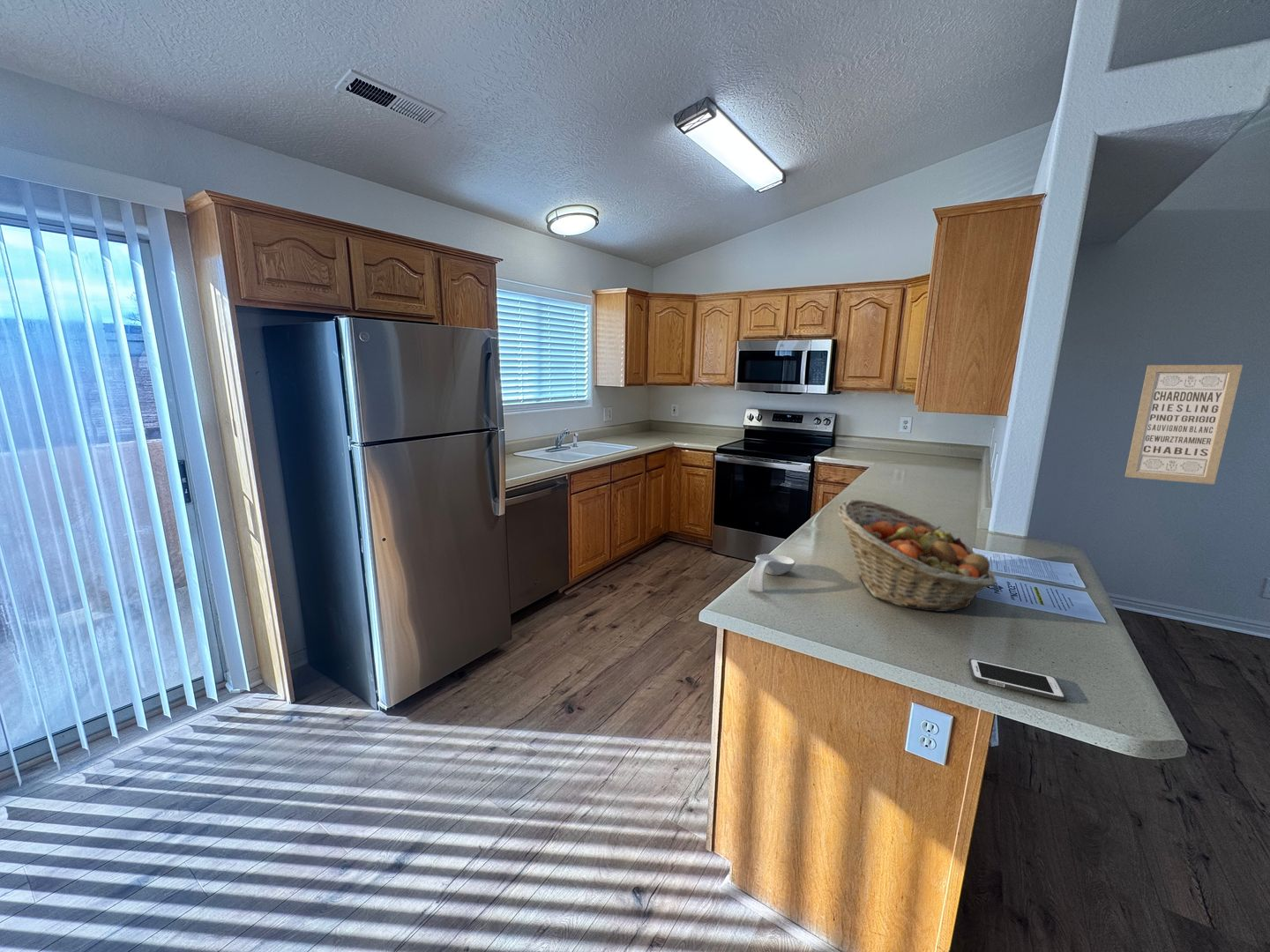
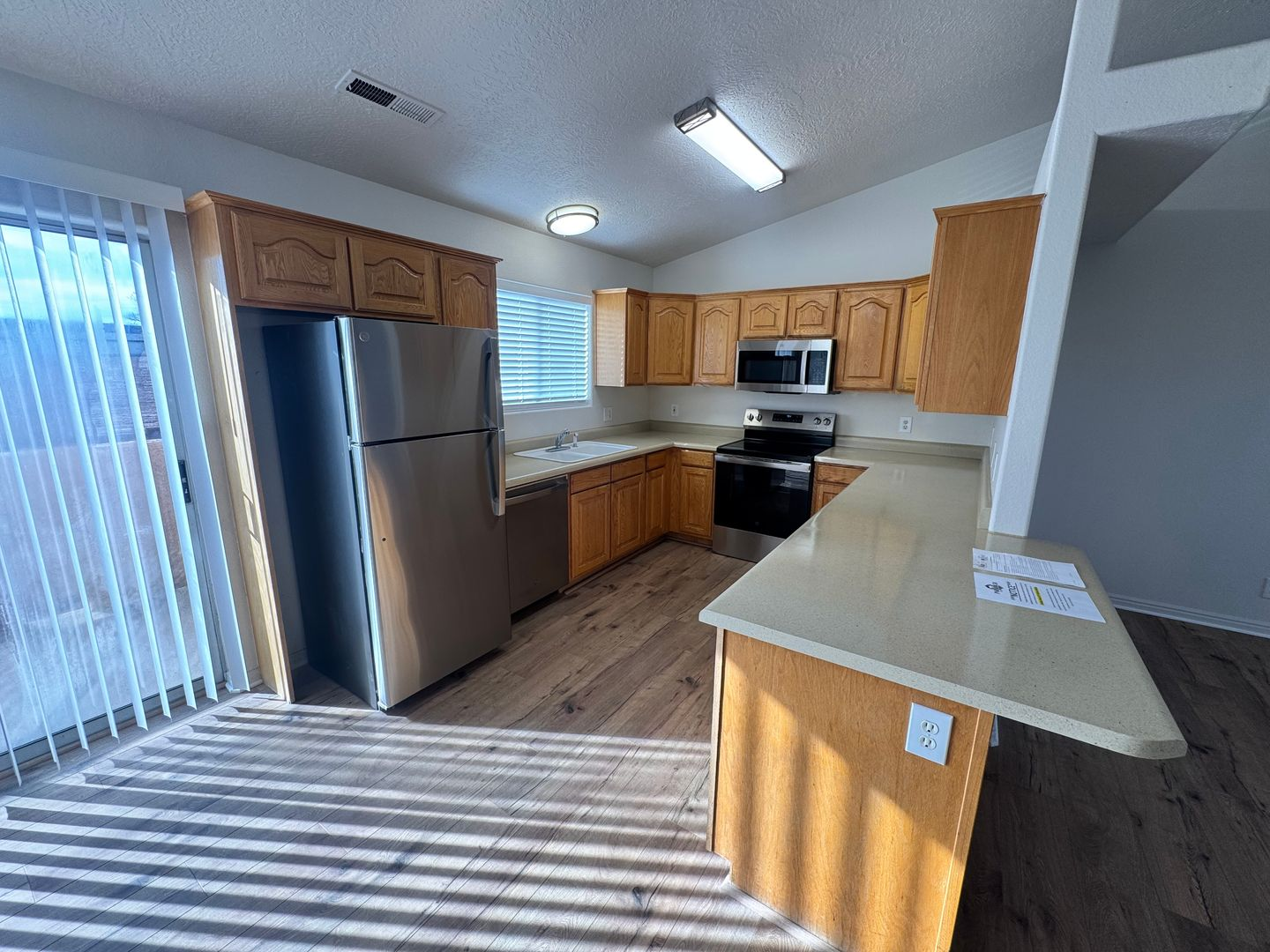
- cell phone (1013, 679)
- wall art (1180, 424)
- fruit basket (909, 549)
- spoon rest (769, 566)
